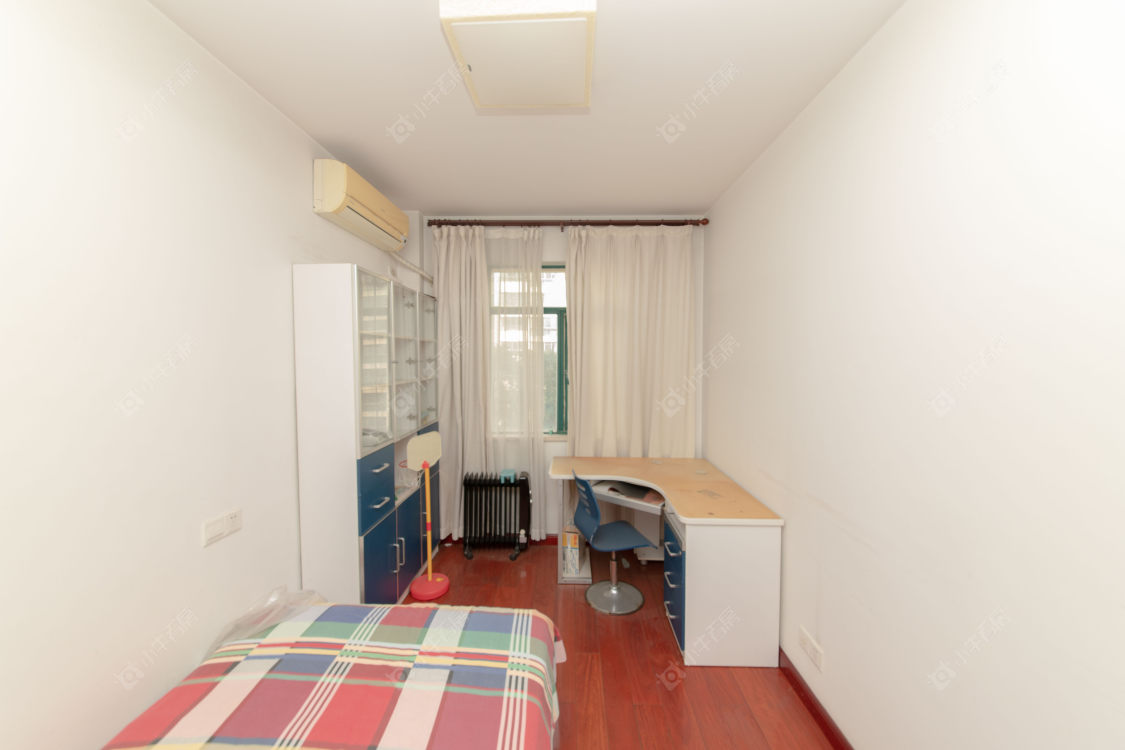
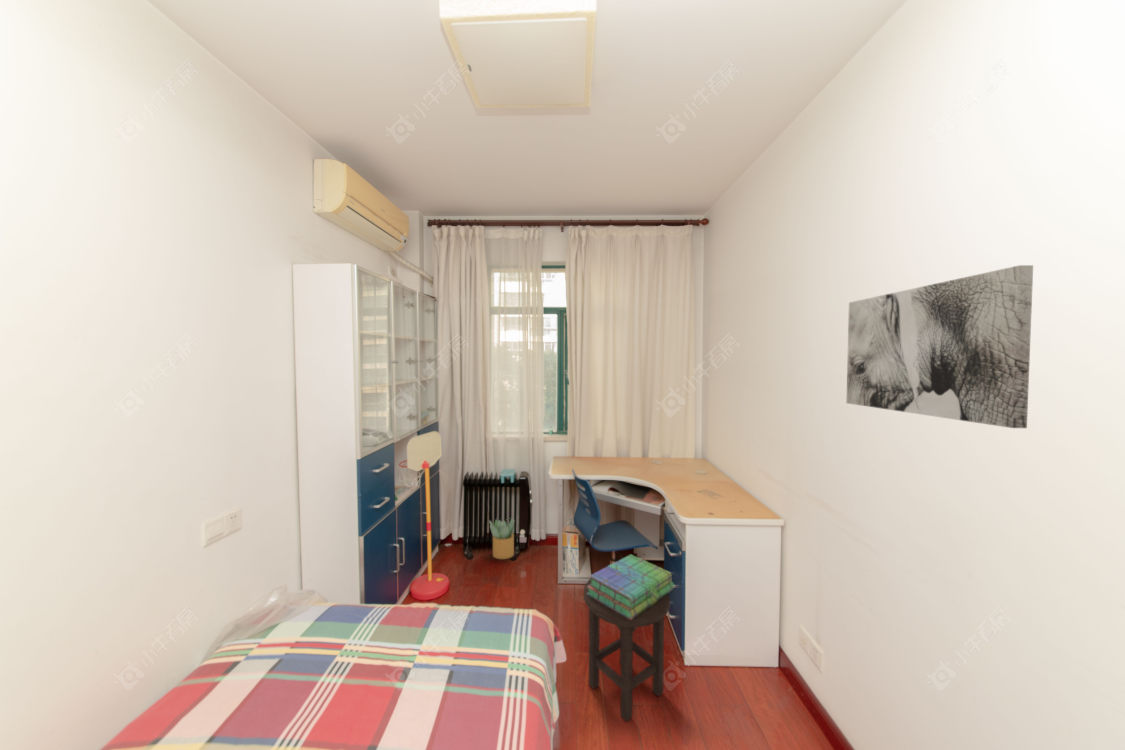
+ wall art (917, 350)
+ stack of books (630, 582)
+ potted plant (501, 537)
+ stool (625, 640)
